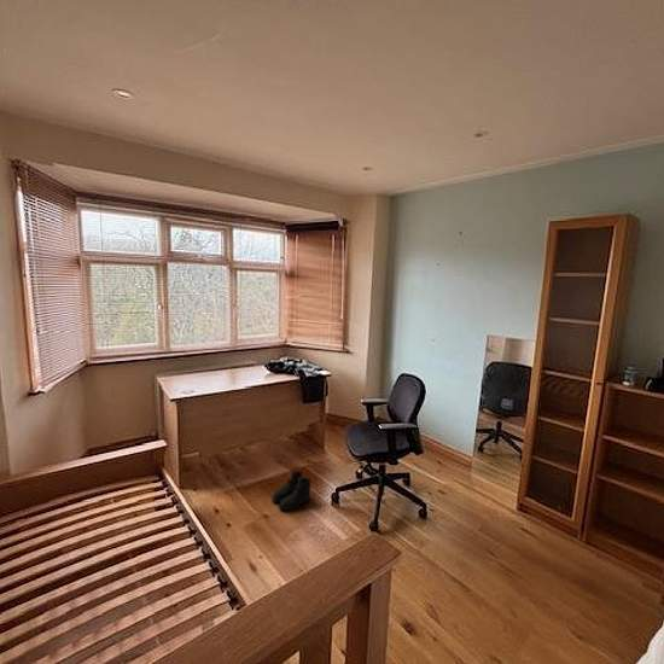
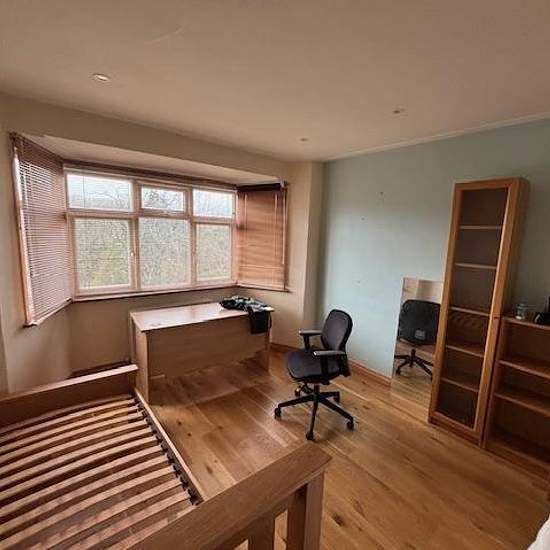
- boots (291, 488)
